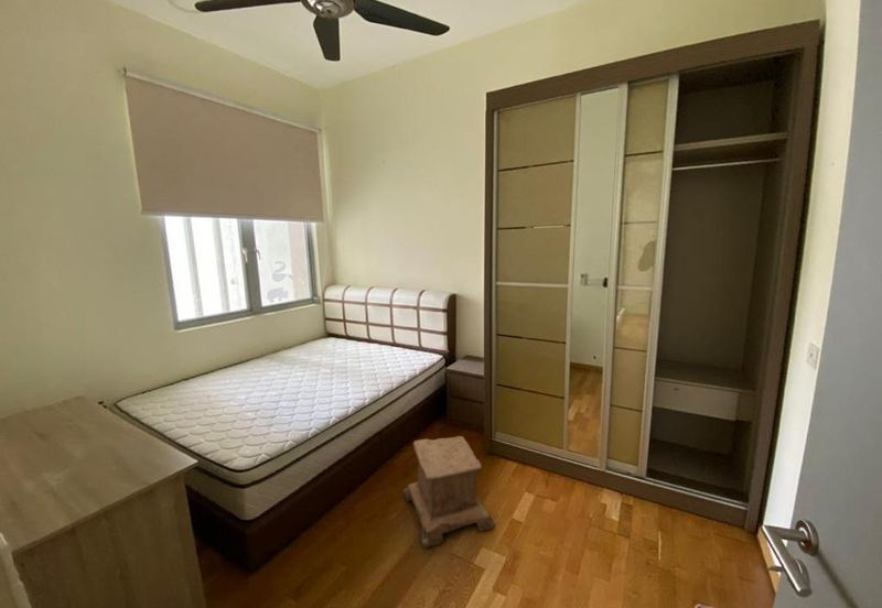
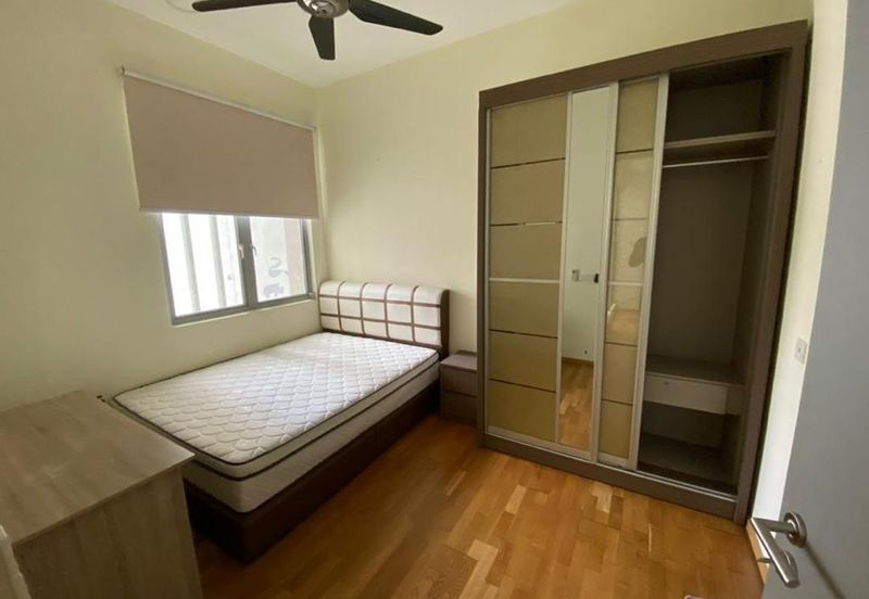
- stool (445, 480)
